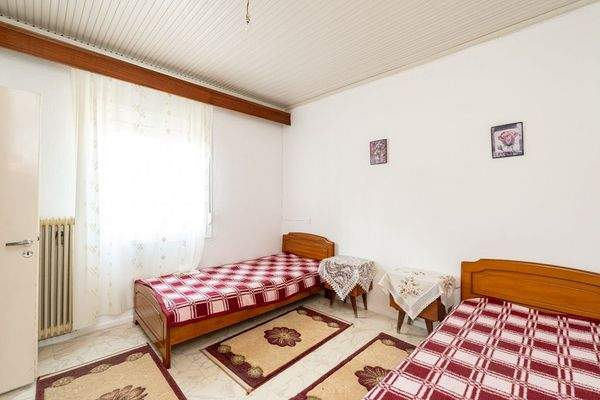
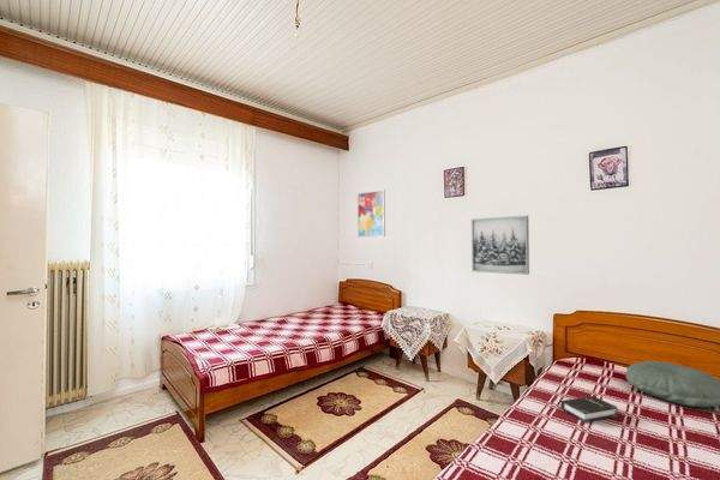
+ hardback book (588, 407)
+ wall art (498, 245)
+ wall art (371, 214)
+ pillow (673, 380)
